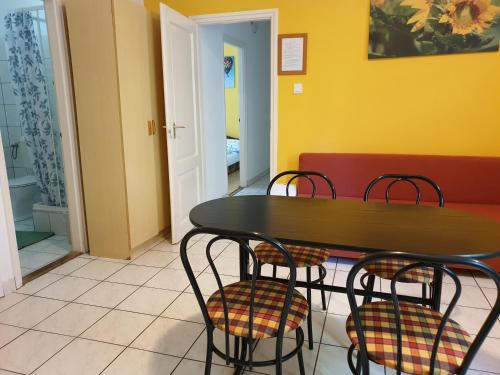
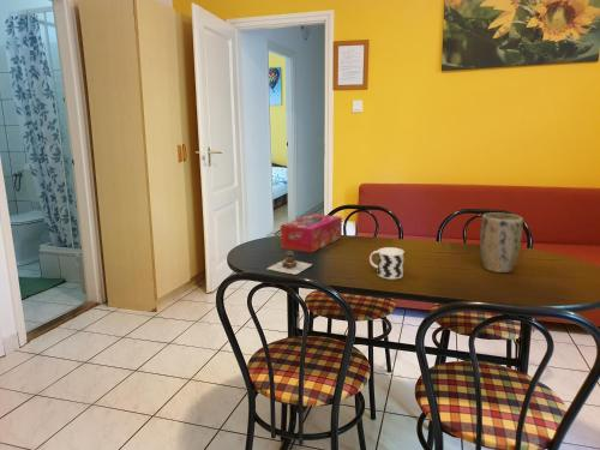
+ plant pot (499, 242)
+ teapot (289, 258)
+ cup (385, 262)
+ tissue box (312, 232)
